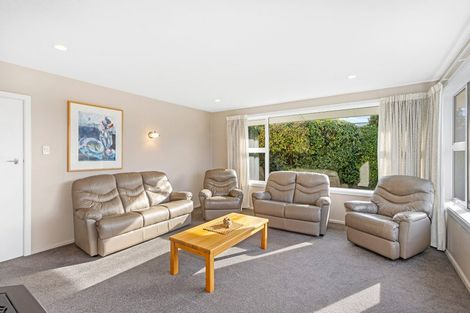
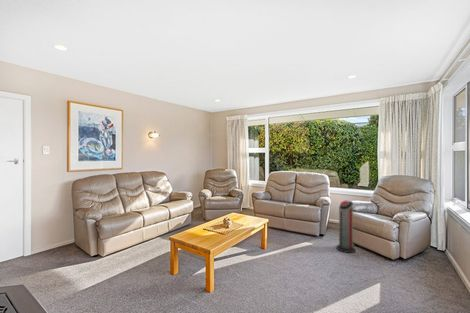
+ air purifier (345, 225)
